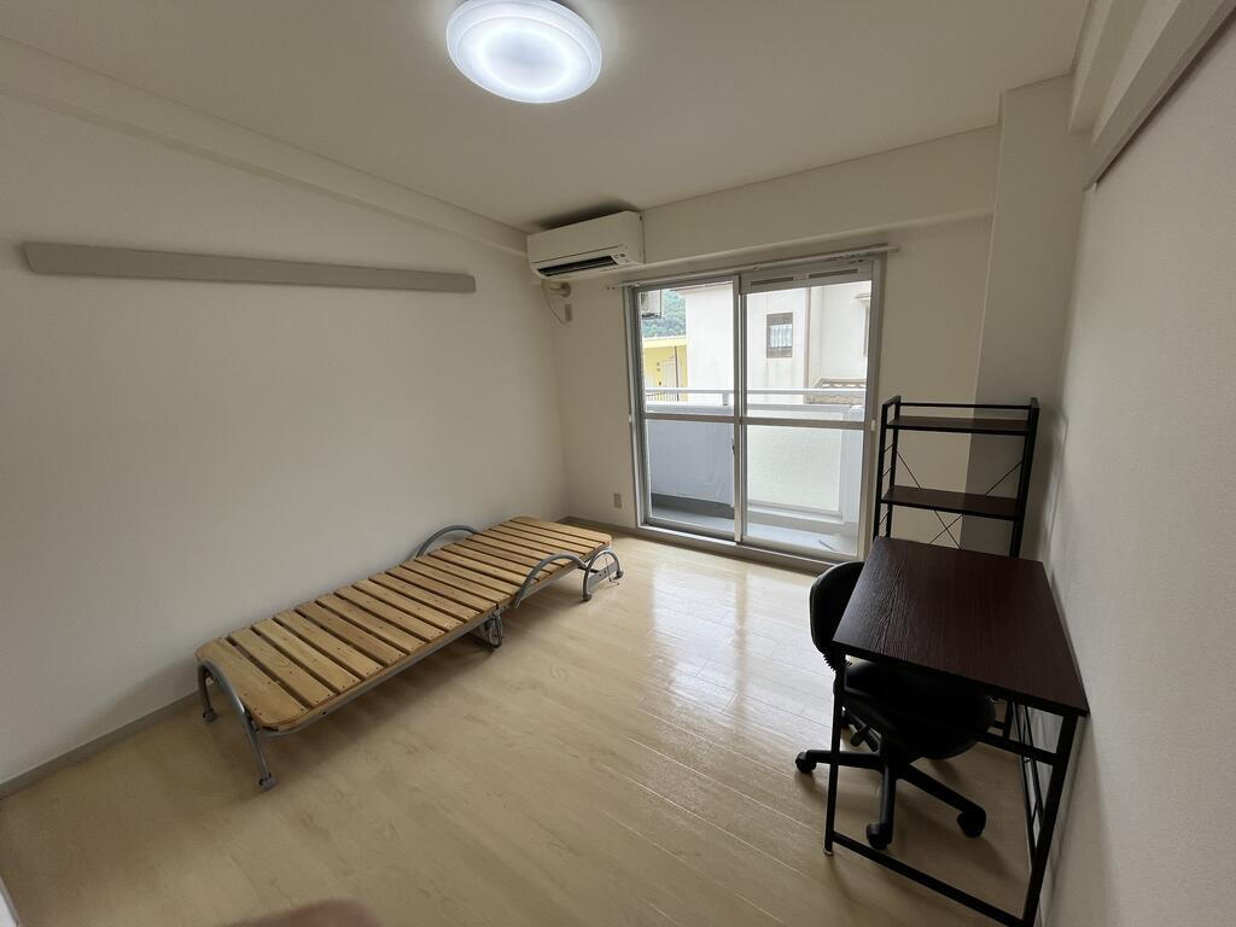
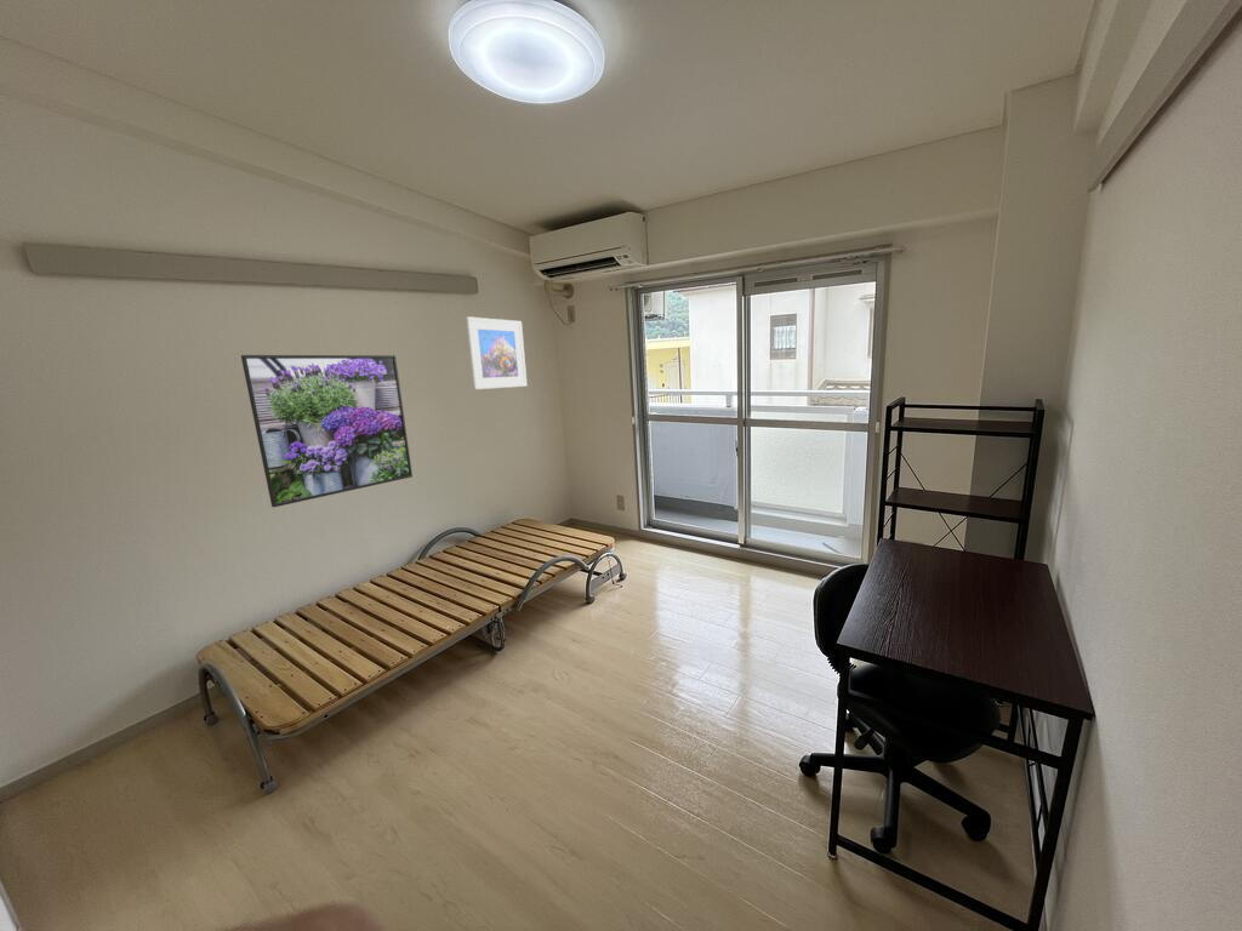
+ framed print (338, 424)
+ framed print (498, 354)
